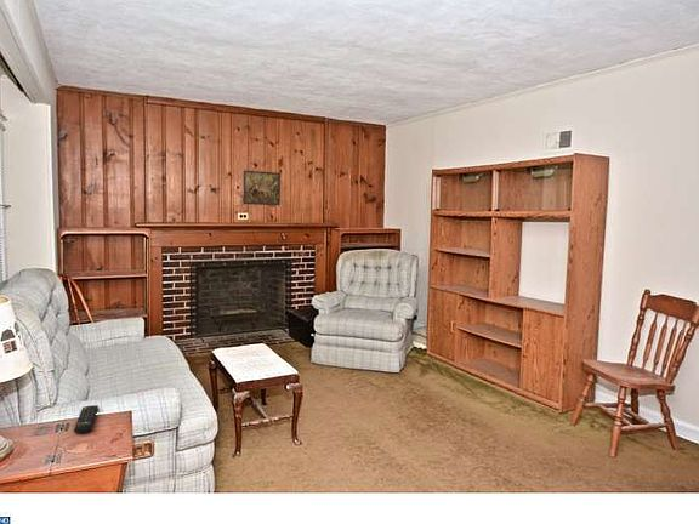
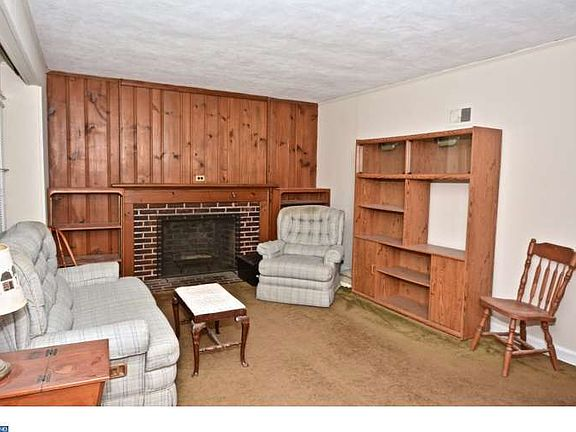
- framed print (262, 188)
- remote control (86, 418)
